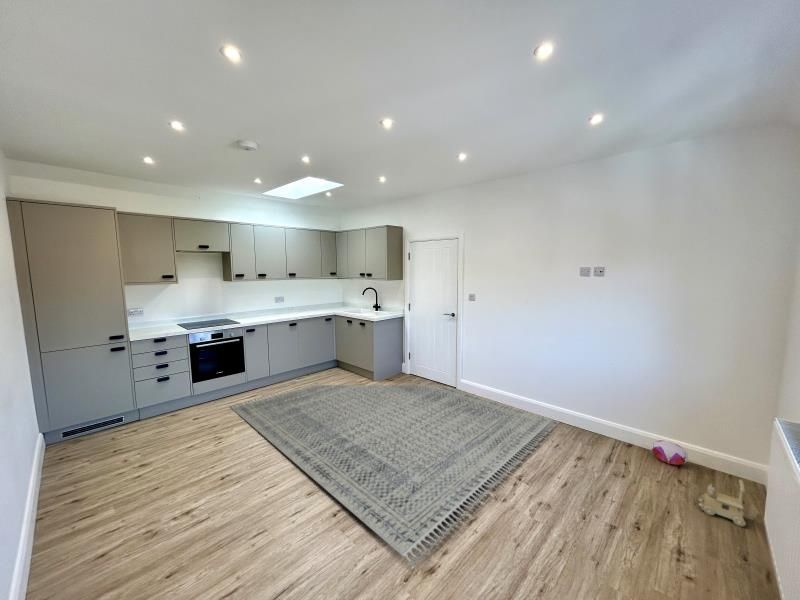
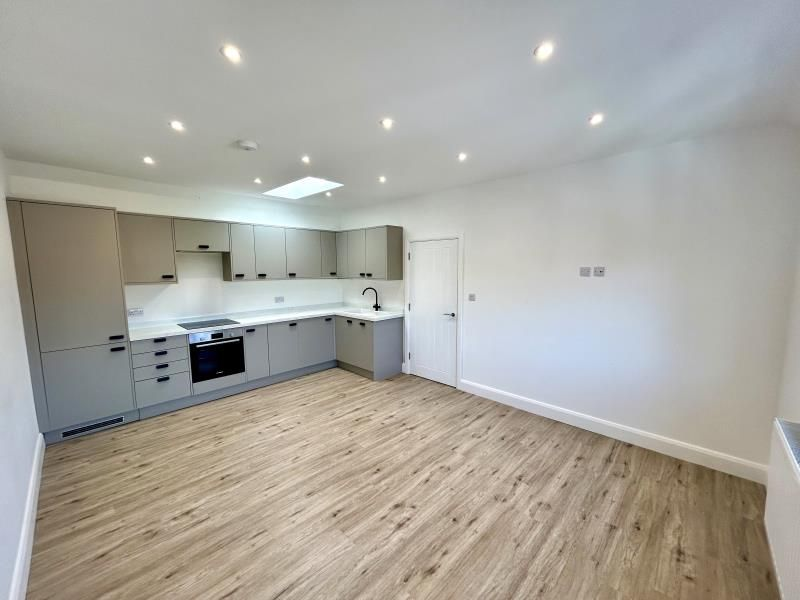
- rug (385, 413)
- plush toy (669, 452)
- toy train (722, 496)
